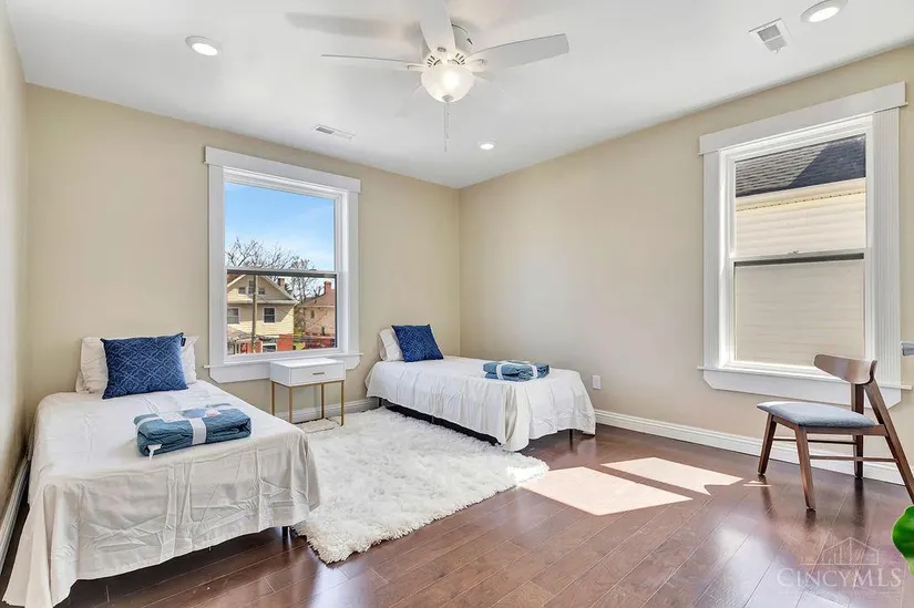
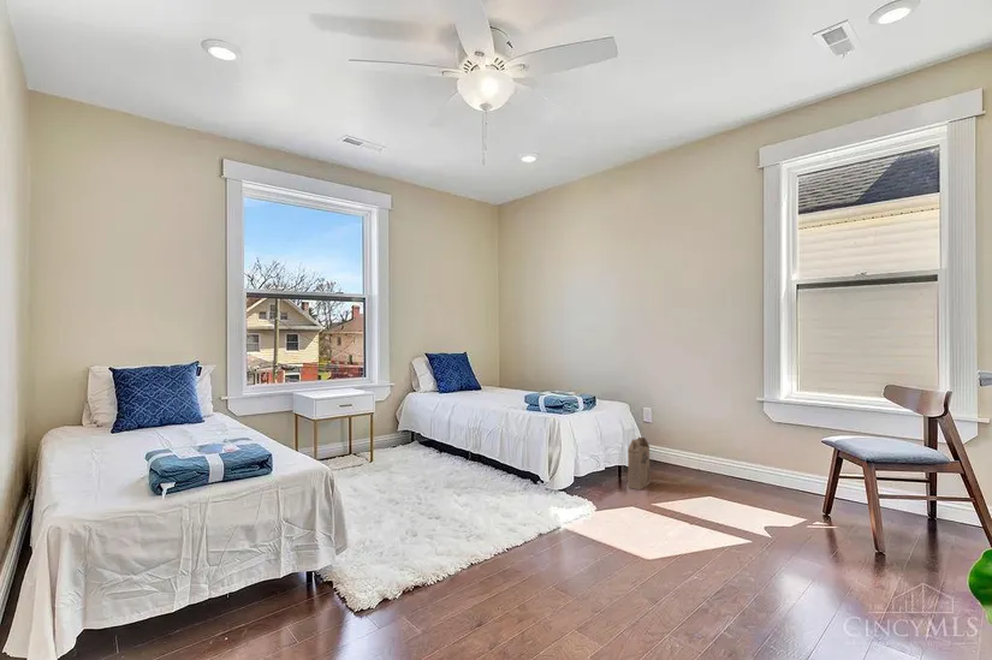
+ cardboard box (638, 462)
